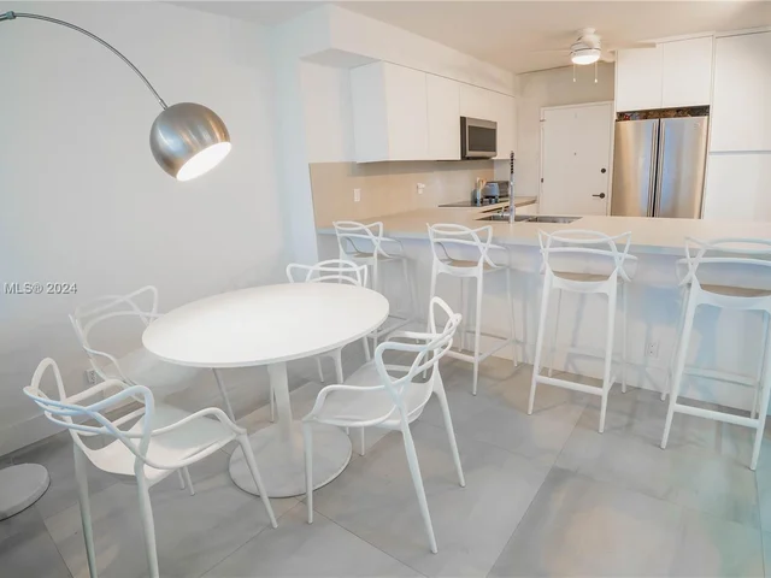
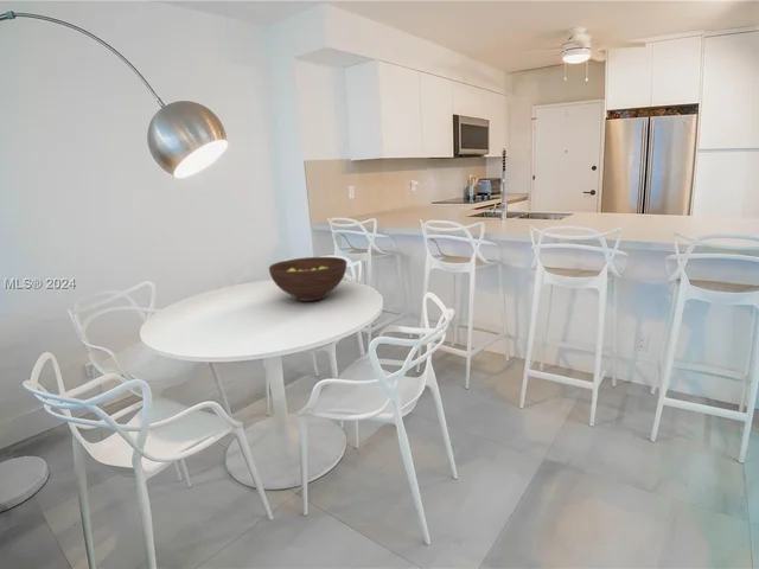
+ fruit bowl (310, 281)
